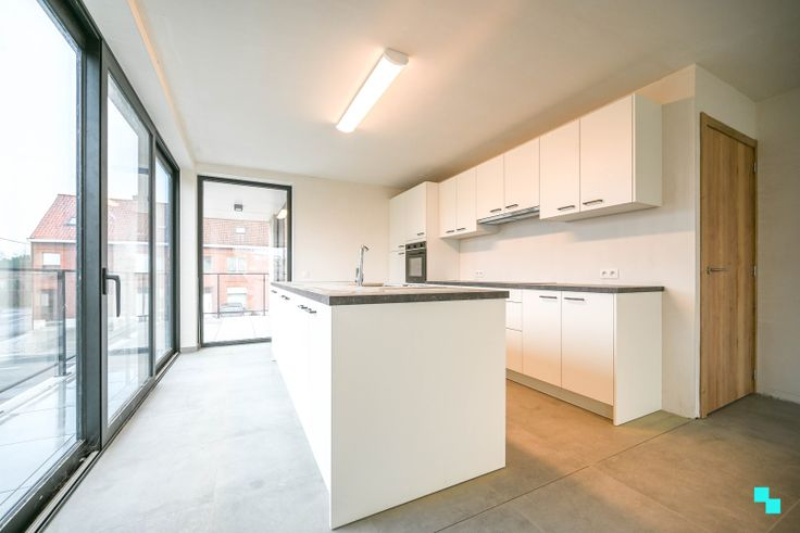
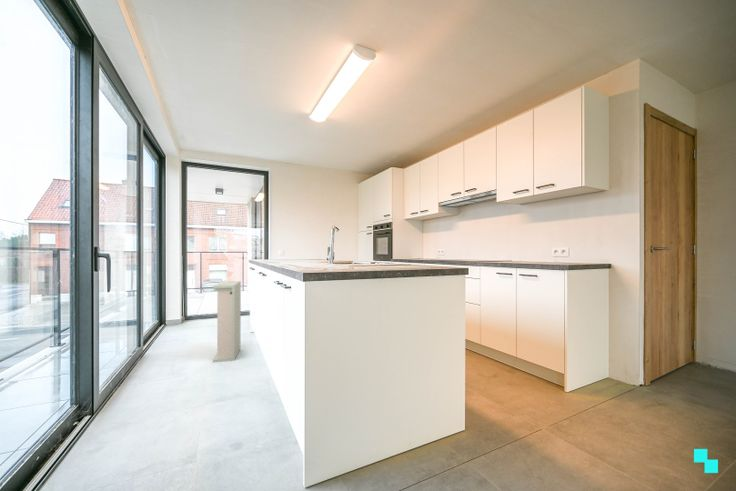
+ storage cabinet (227, 319)
